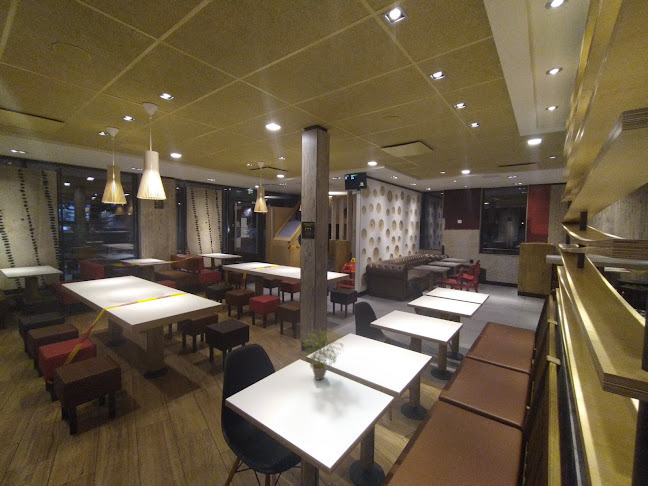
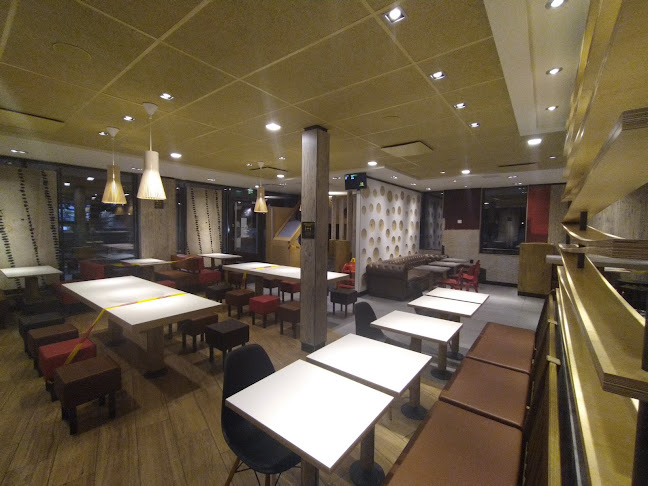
- potted plant (322, 352)
